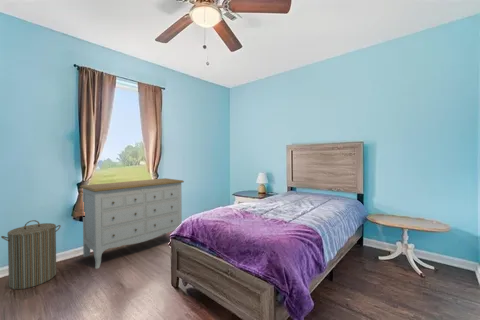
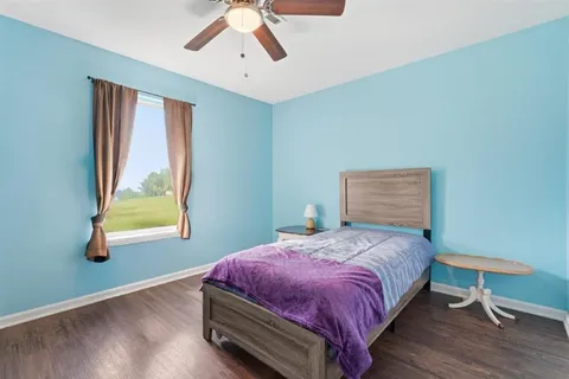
- dresser (136, 215)
- laundry hamper (33, 249)
